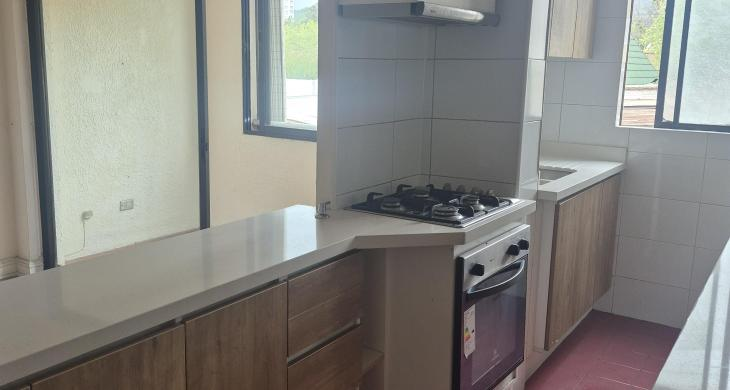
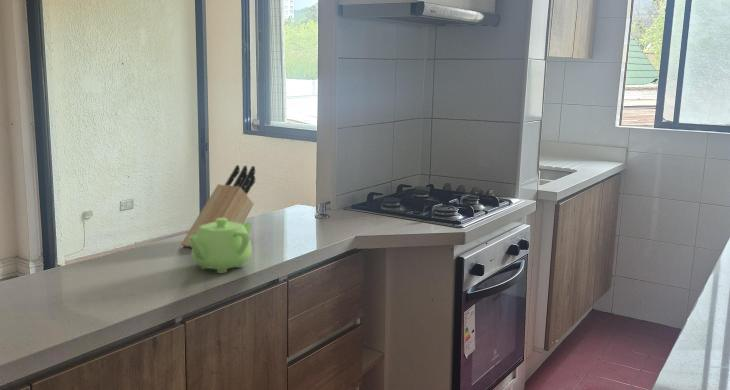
+ teapot (226, 243)
+ knife block (222, 204)
